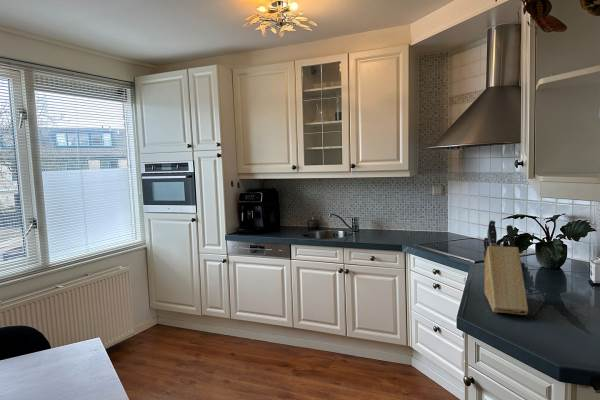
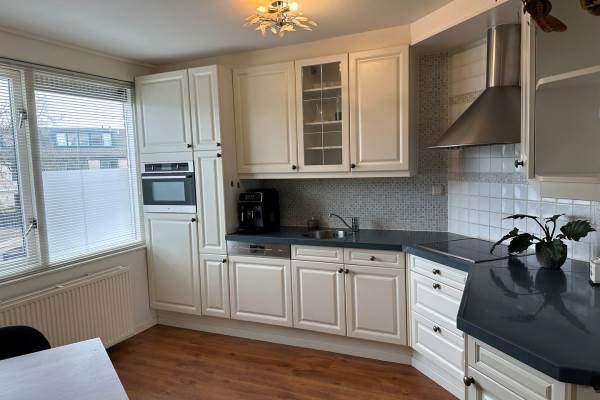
- knife block (502, 262)
